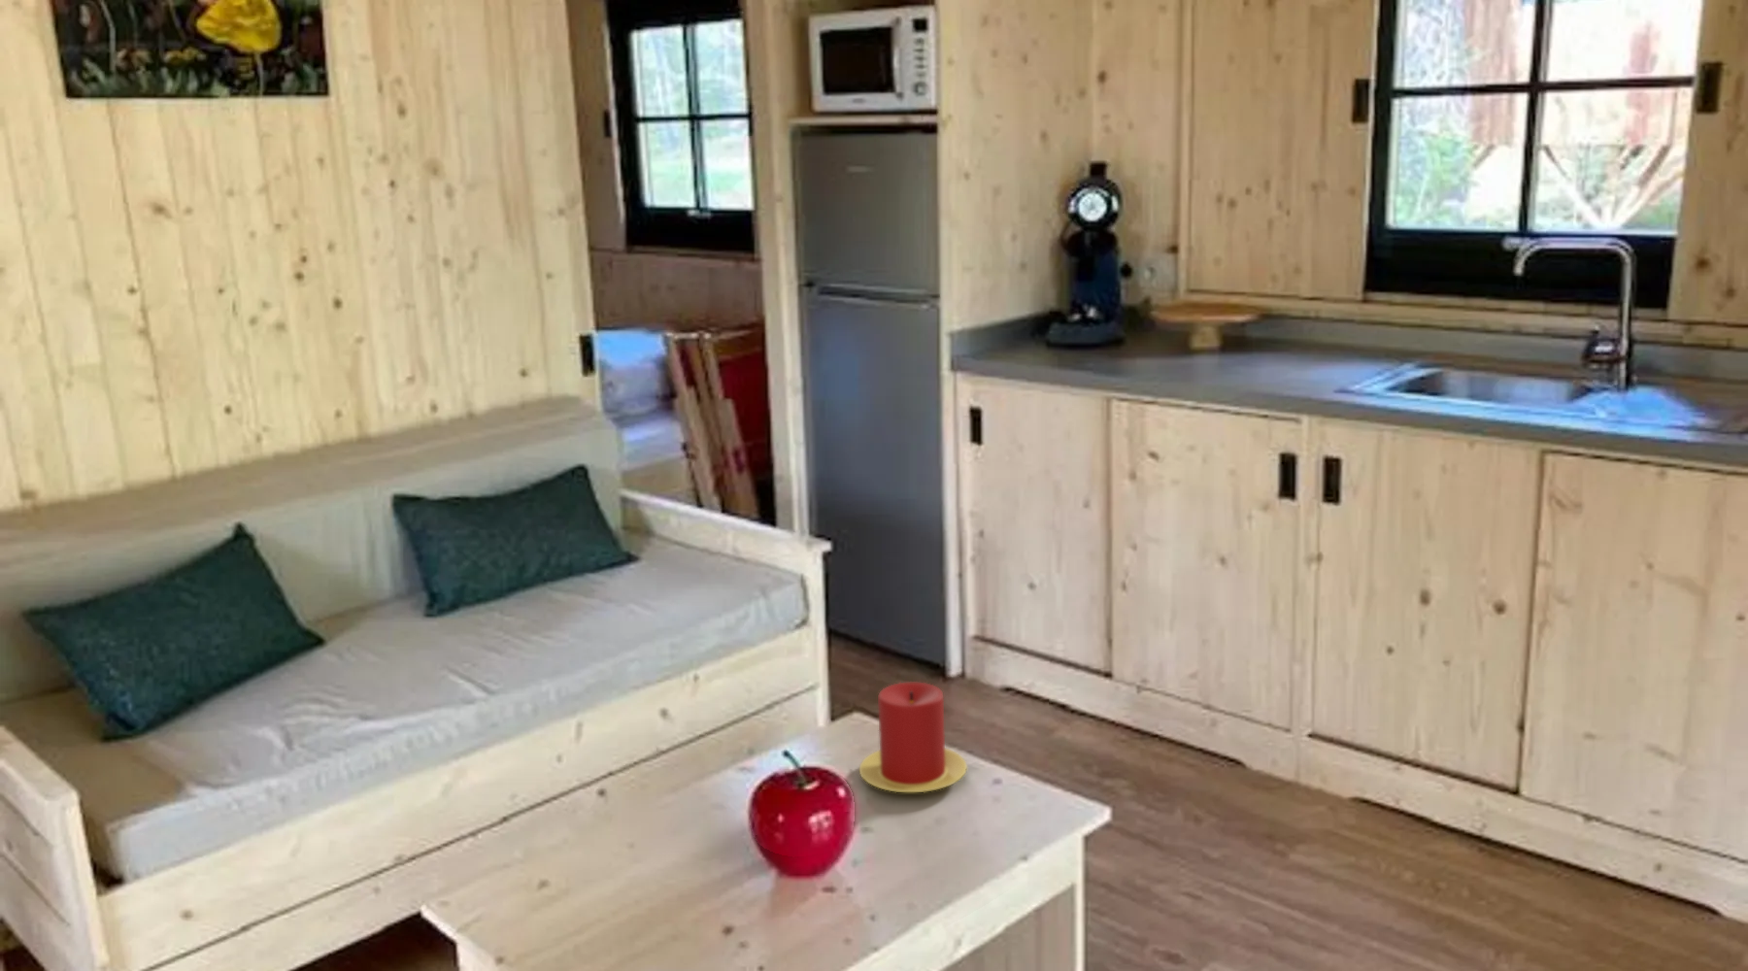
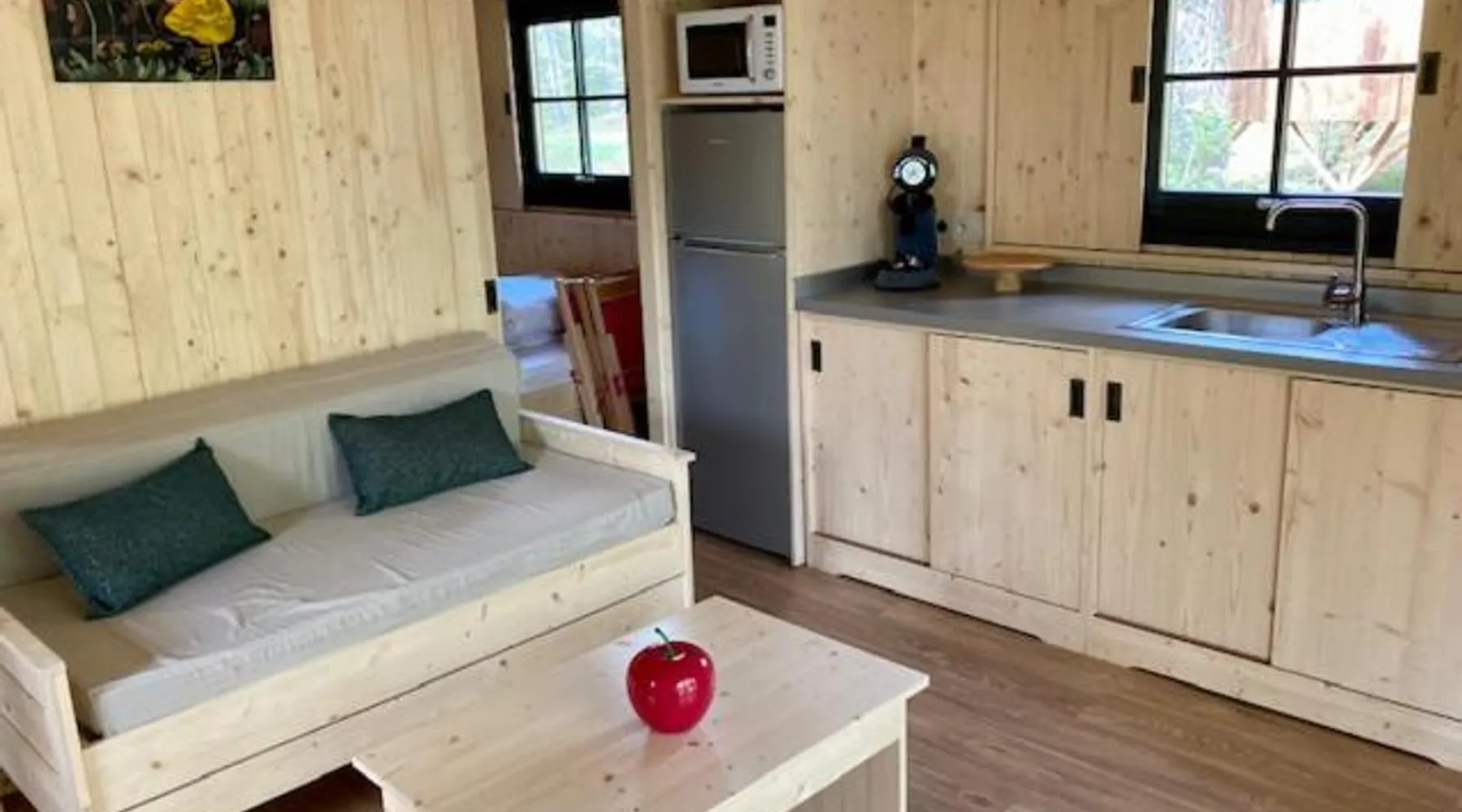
- candle (912, 735)
